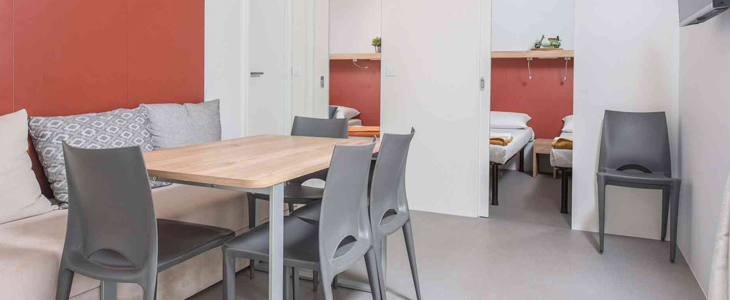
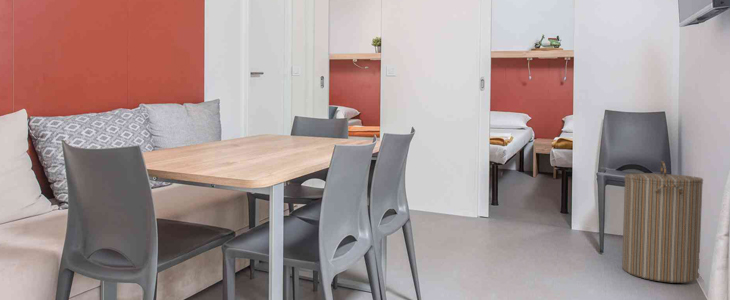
+ laundry hamper (661, 217)
